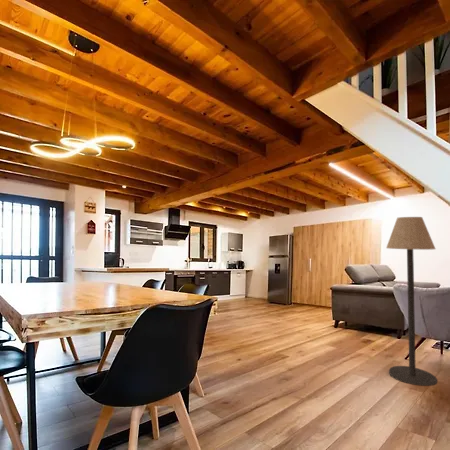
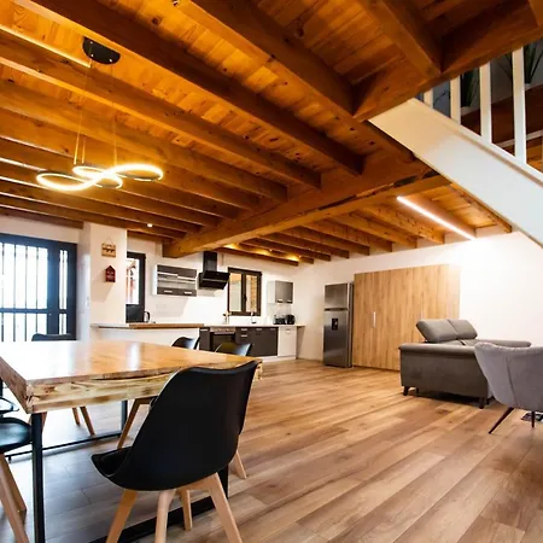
- floor lamp (410, 296)
